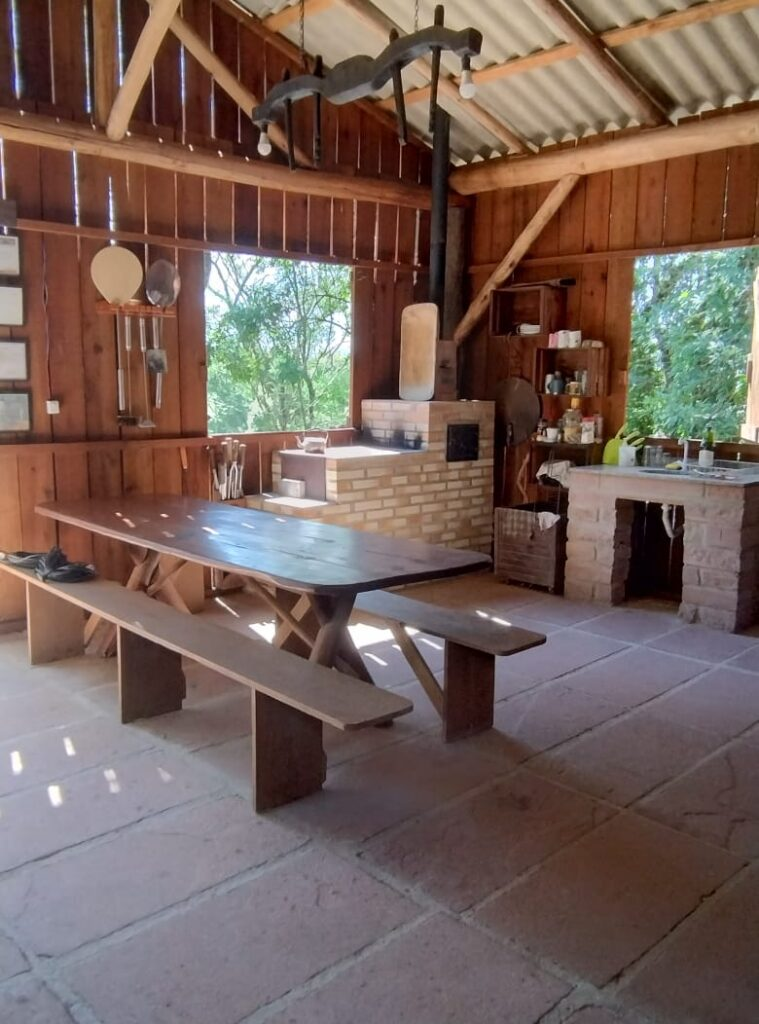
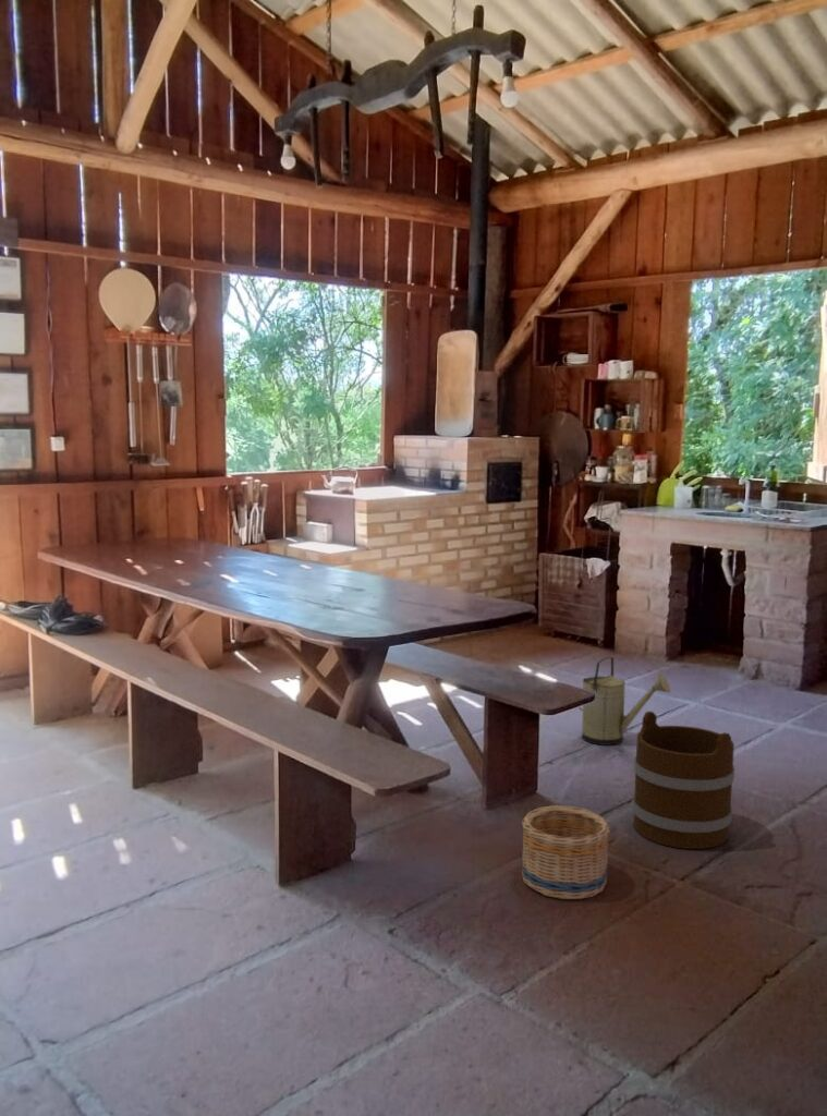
+ basket (564, 850)
+ watering can (621, 702)
+ bucket (682, 776)
